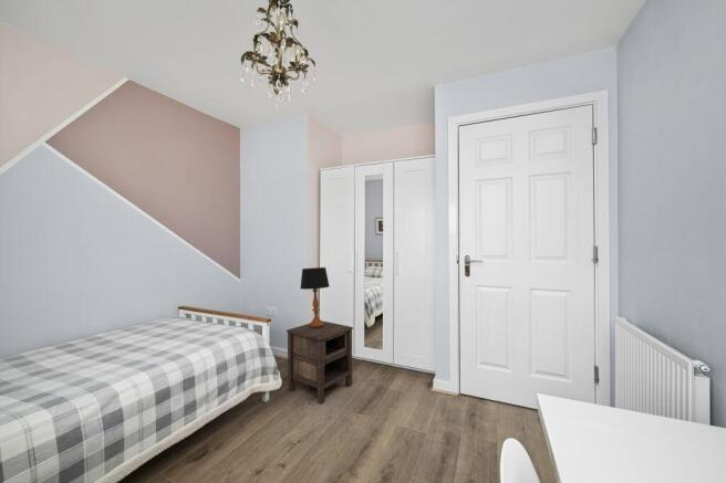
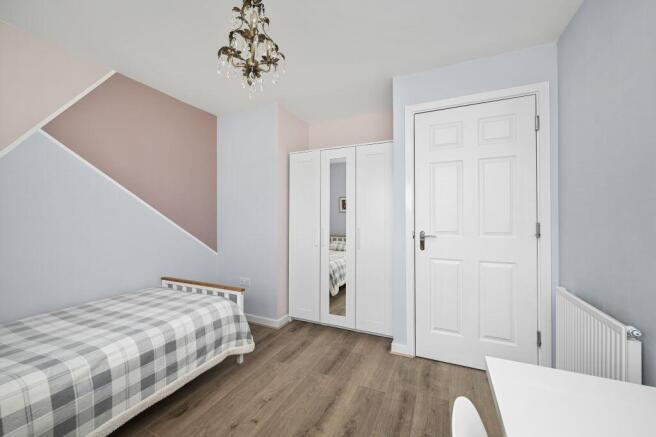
- table lamp (315, 296)
- nightstand (320, 357)
